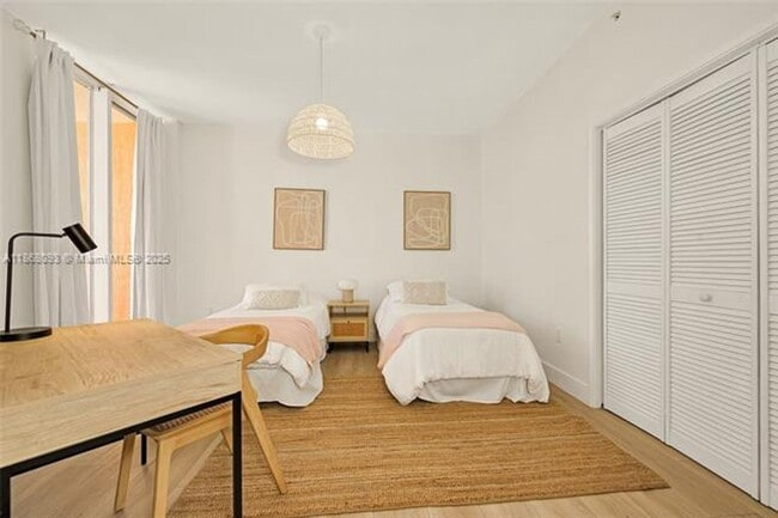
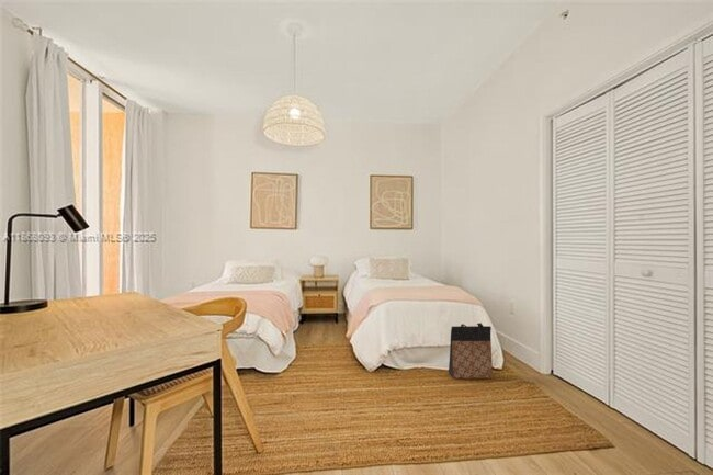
+ bag (471, 348)
